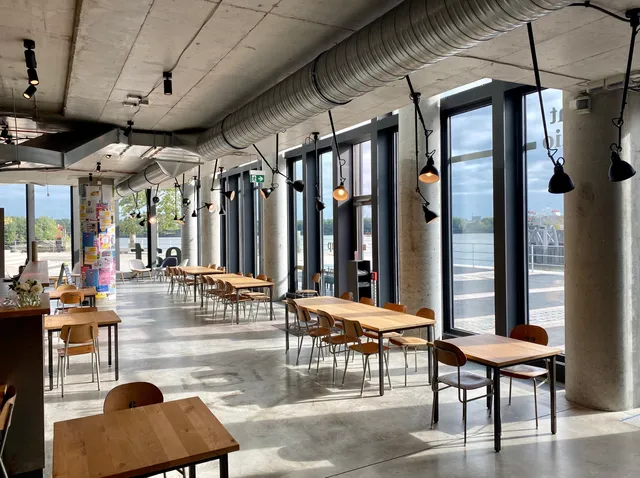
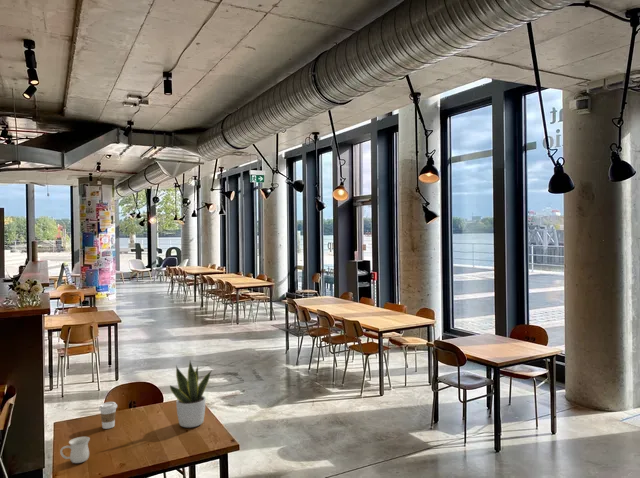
+ mug (75, 451)
+ potted plant (191, 390)
+ coffee cup (108, 415)
